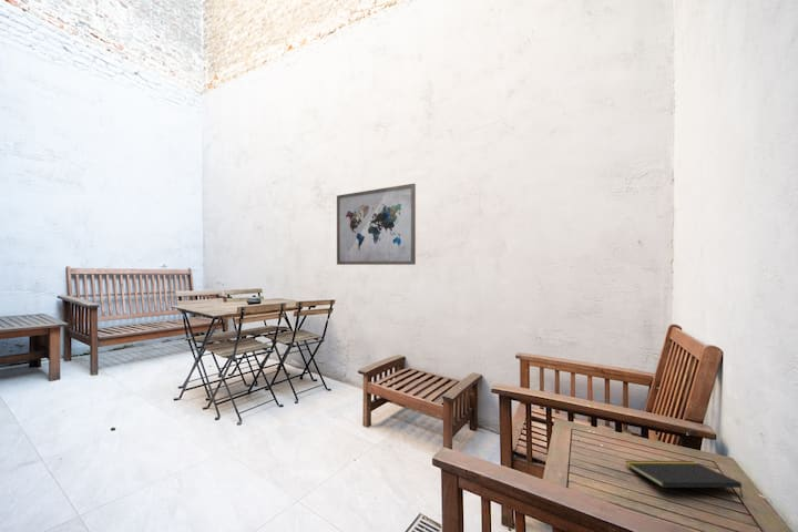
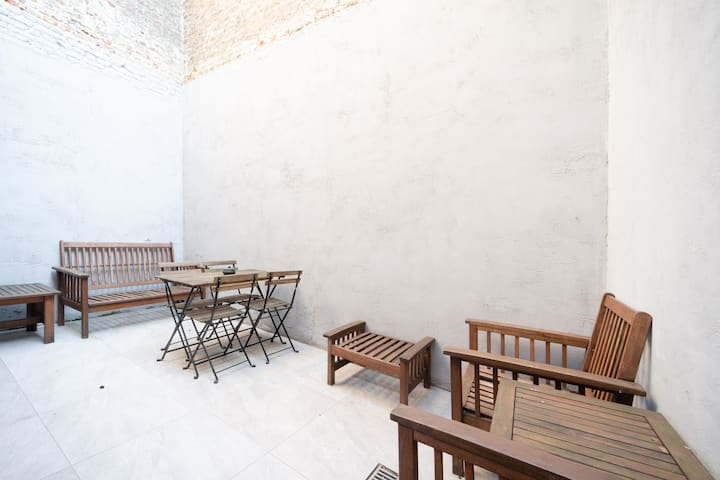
- notepad (678, 473)
- wall art (372, 227)
